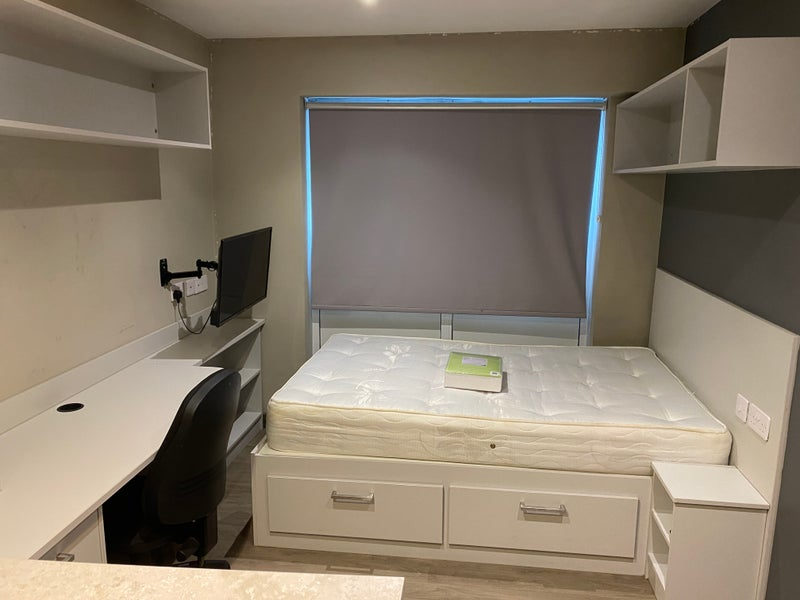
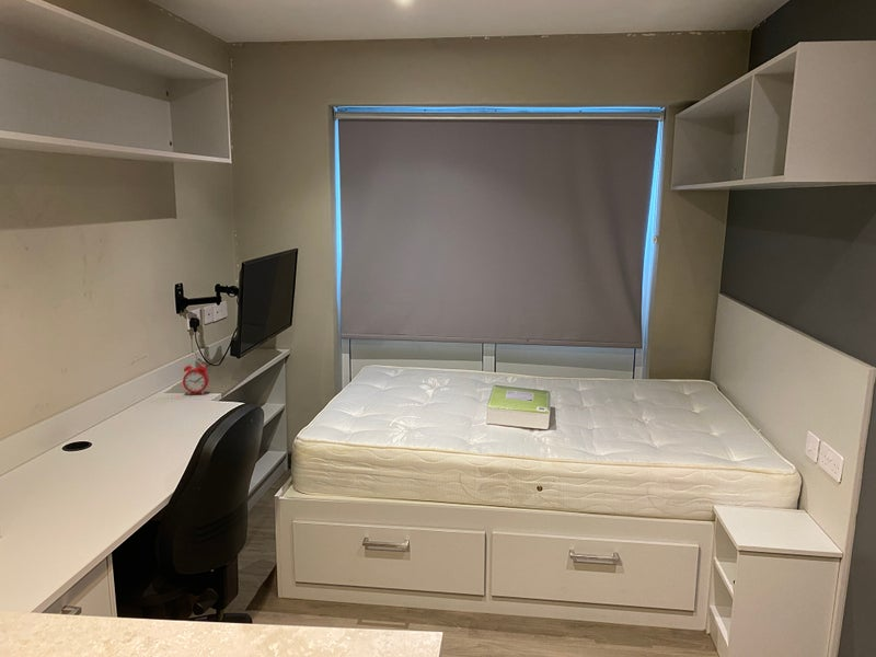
+ alarm clock (195, 377)
